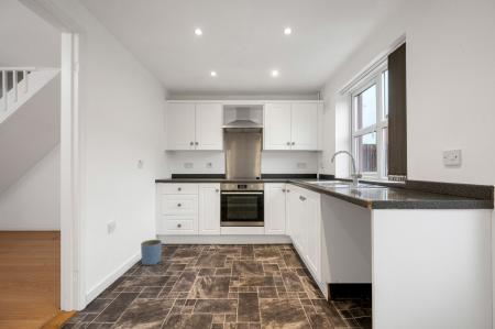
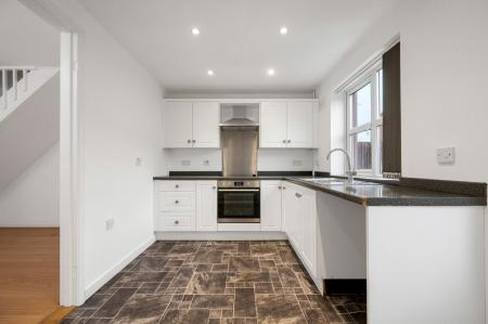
- planter (151, 252)
